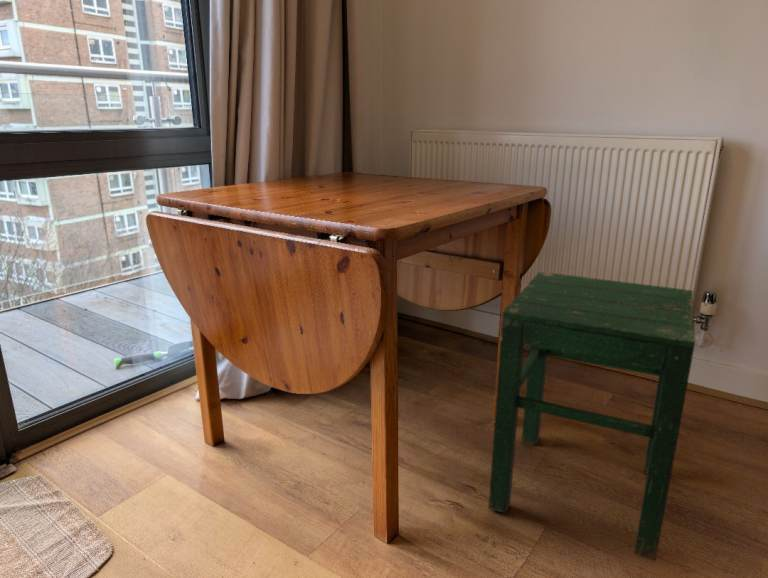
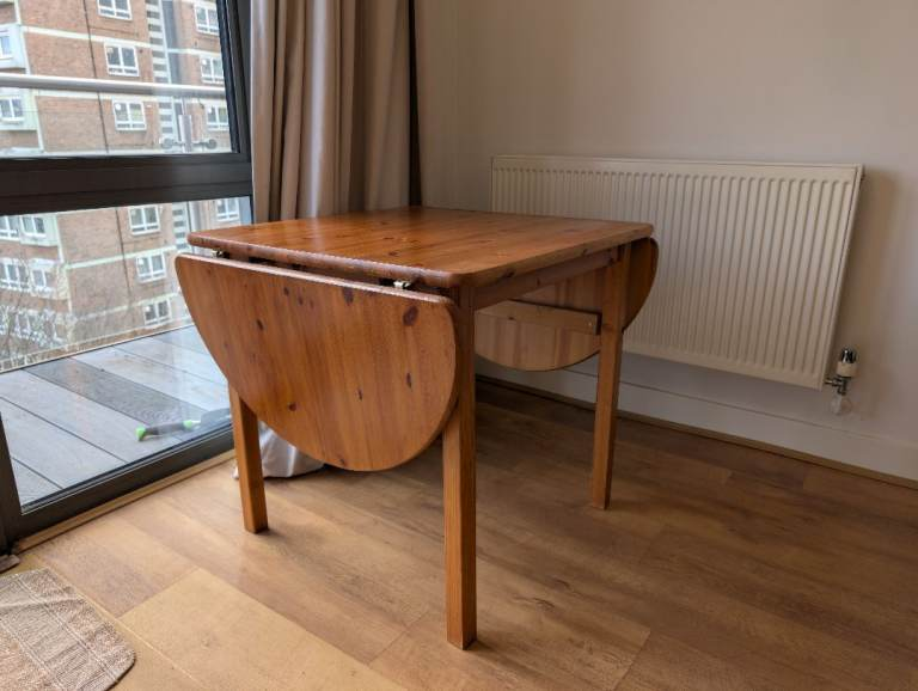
- stool (589, 411)
